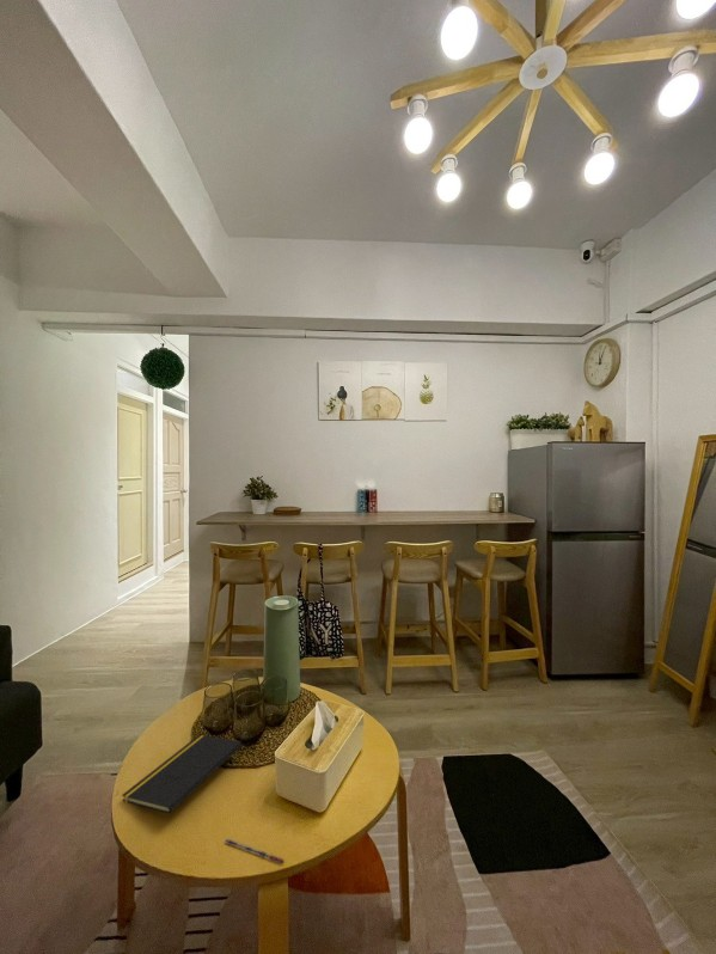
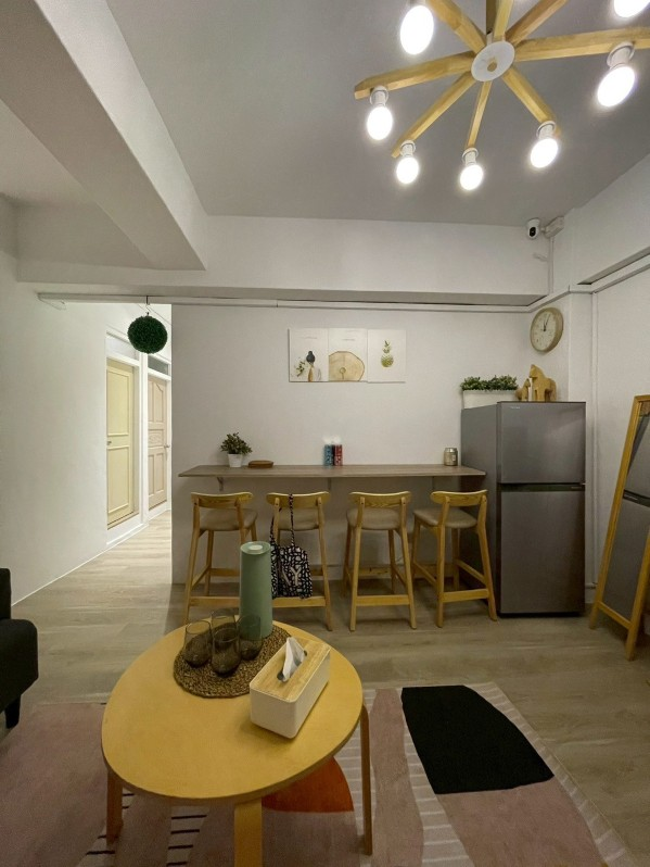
- pen (253, 850)
- notepad (185, 769)
